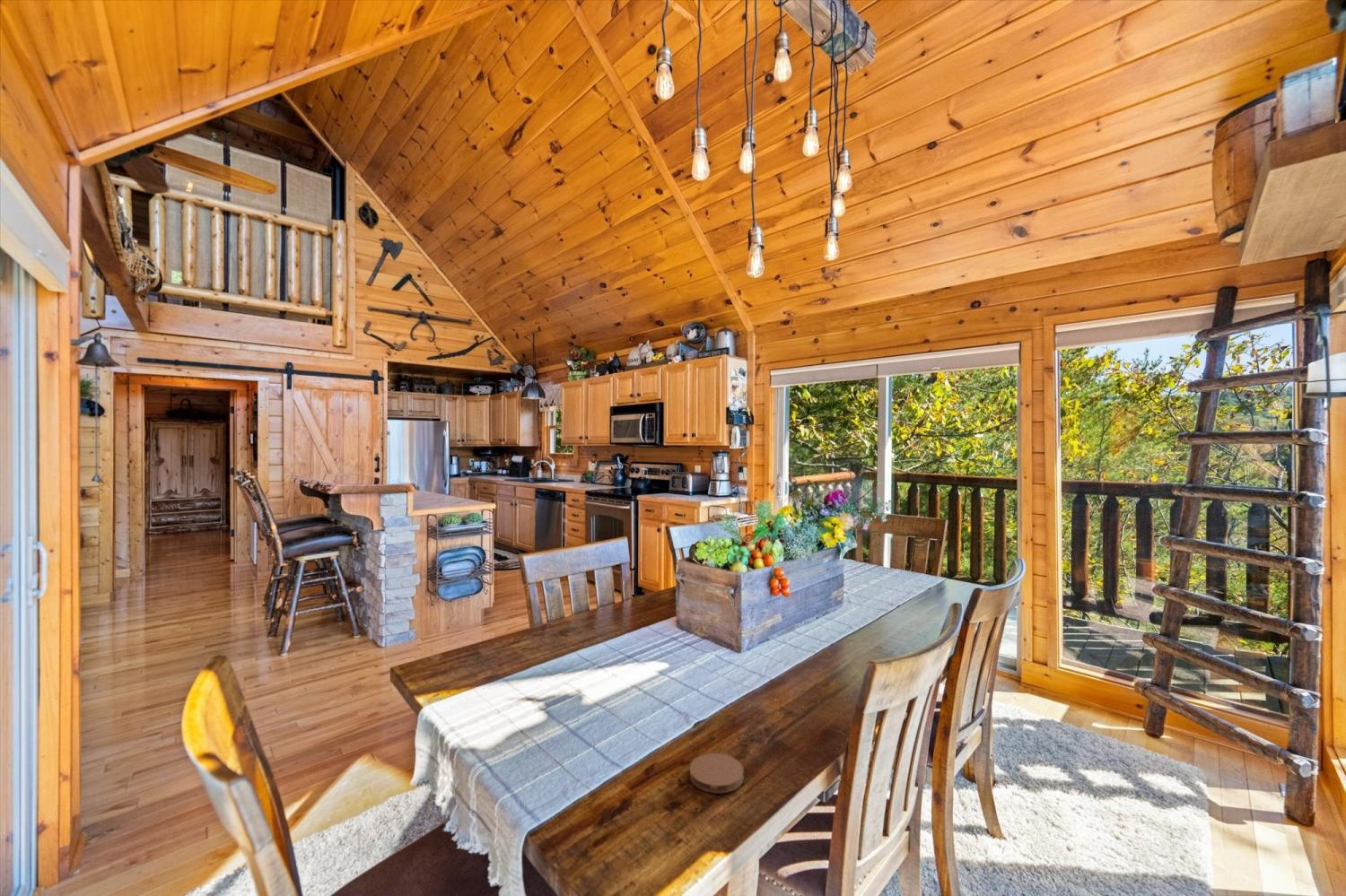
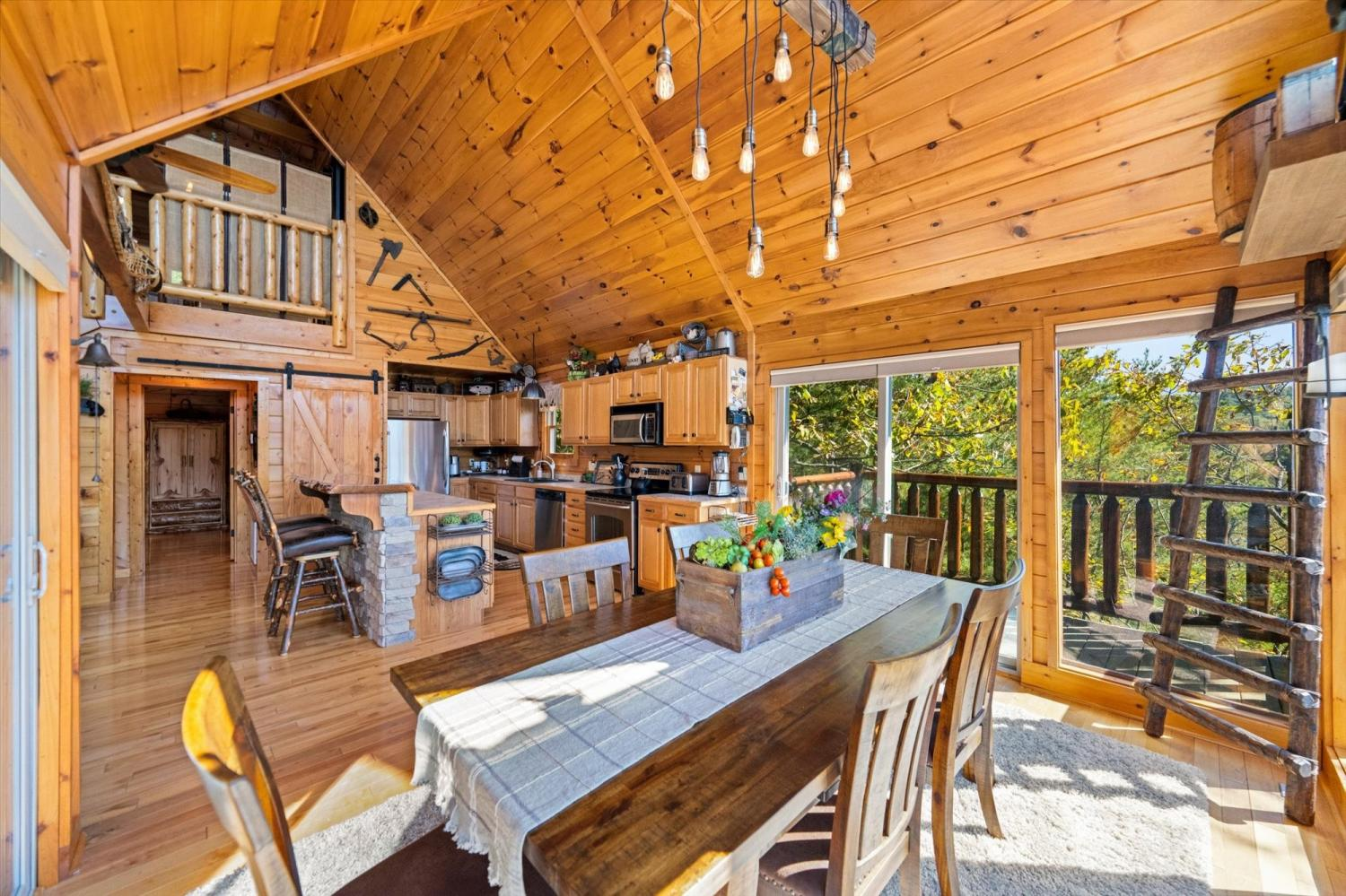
- coaster (716, 772)
